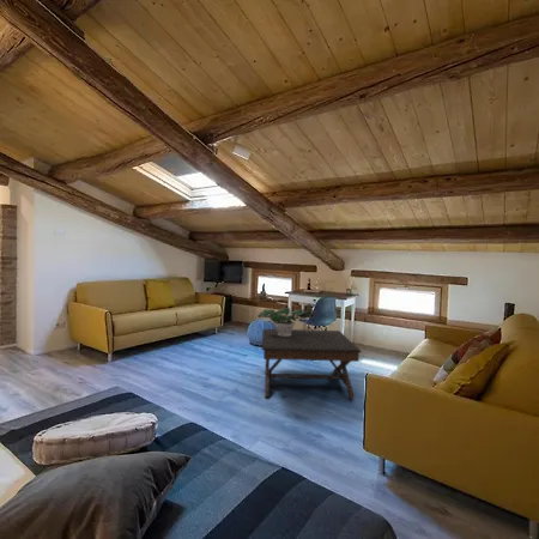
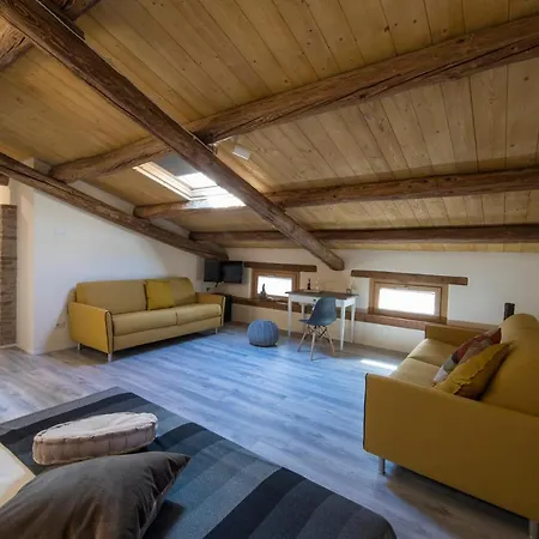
- coffee table (304, 359)
- potted plant (289, 322)
